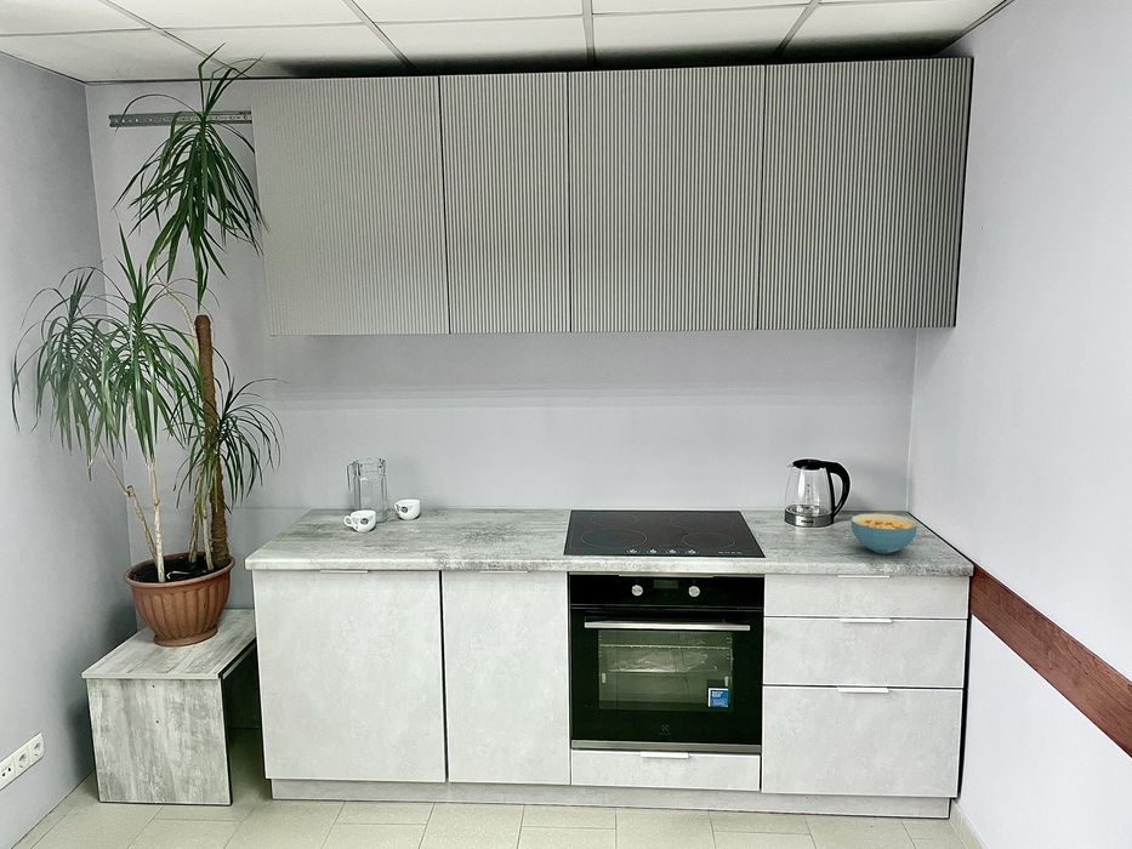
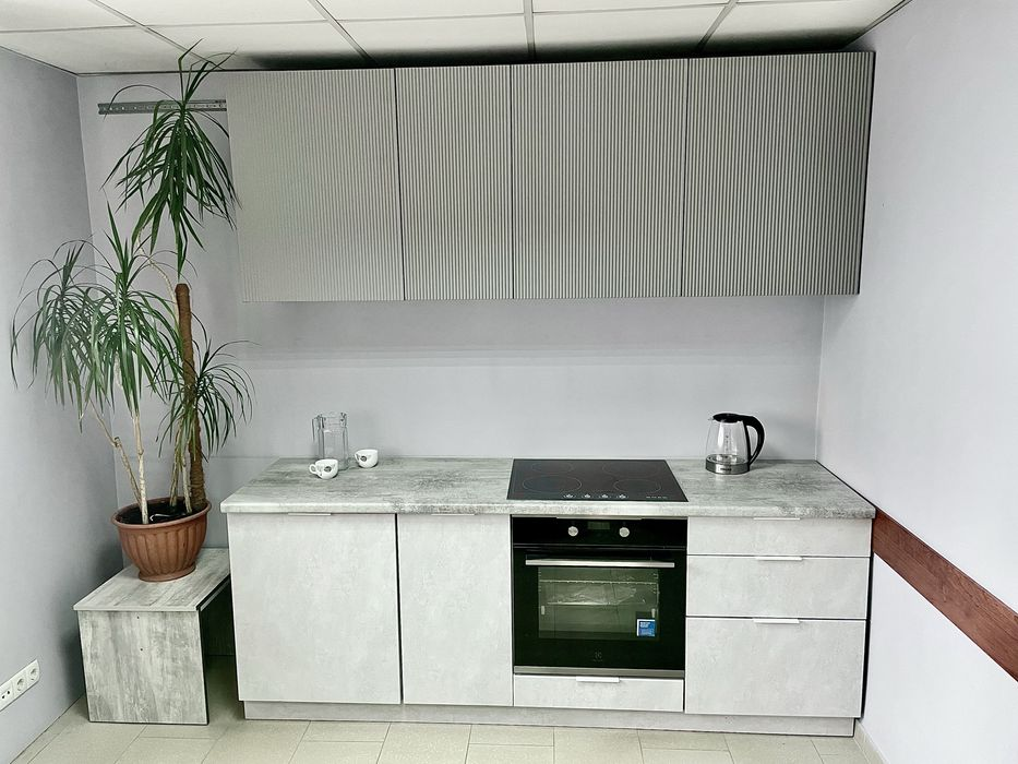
- cereal bowl (883, 536)
